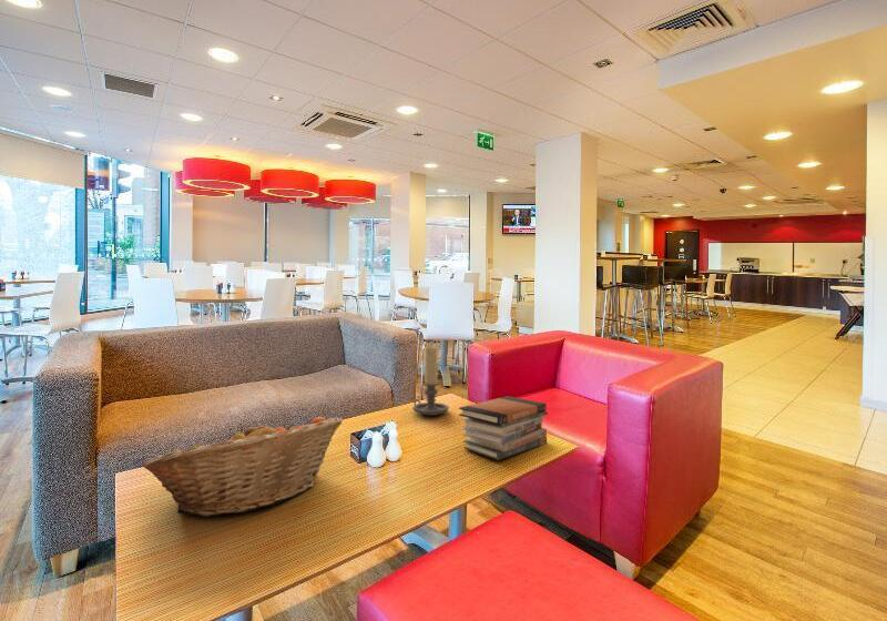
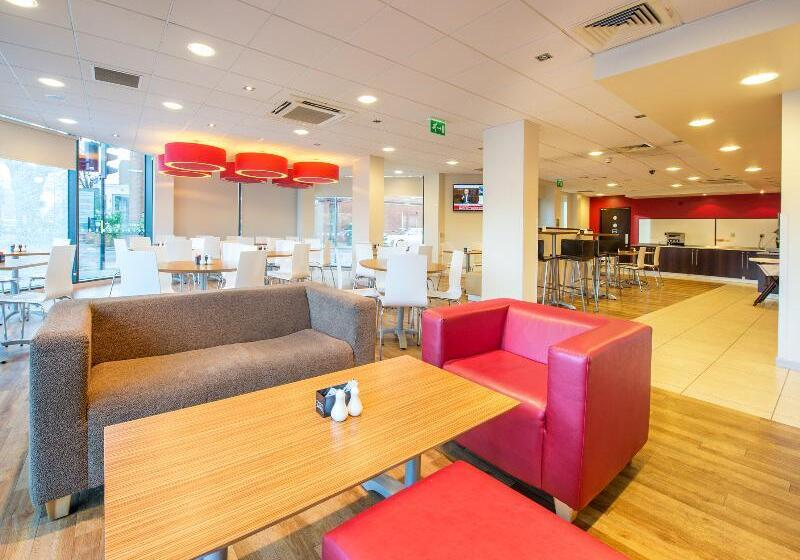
- fruit basket (252, 455)
- candle holder (428, 378)
- book stack (503, 425)
